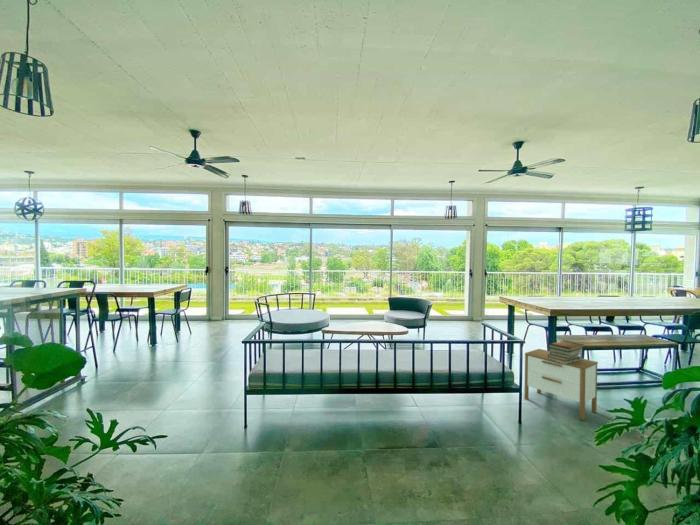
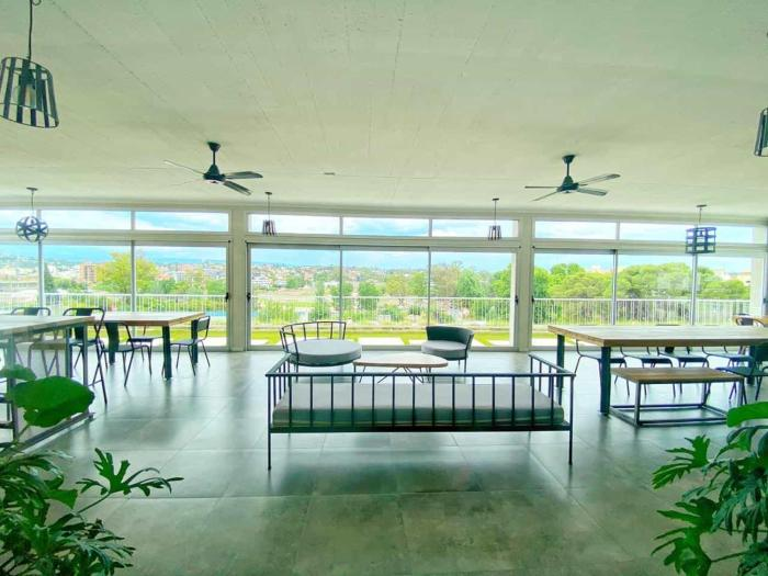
- nightstand (558, 381)
- book stack (565, 351)
